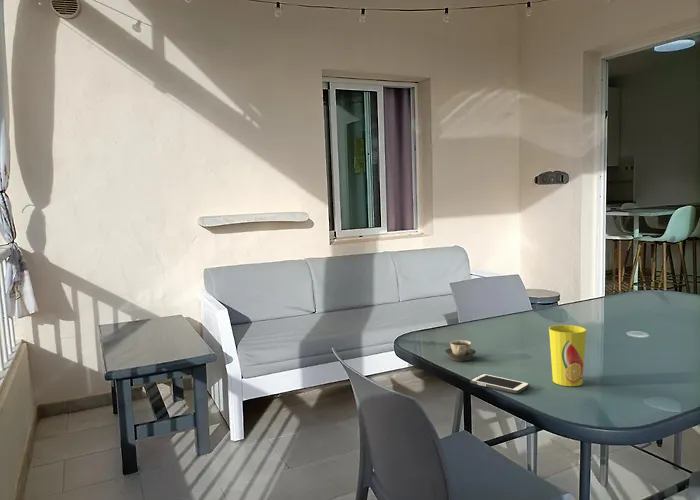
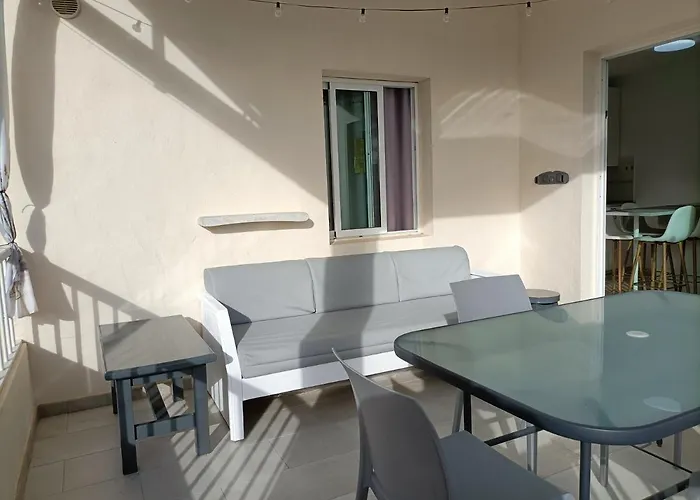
- cup (567, 355)
- cup (460, 350)
- cell phone (499, 383)
